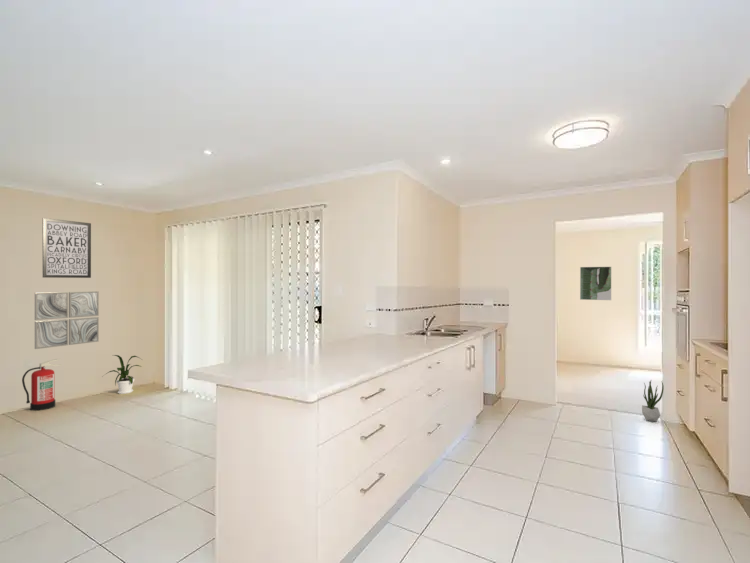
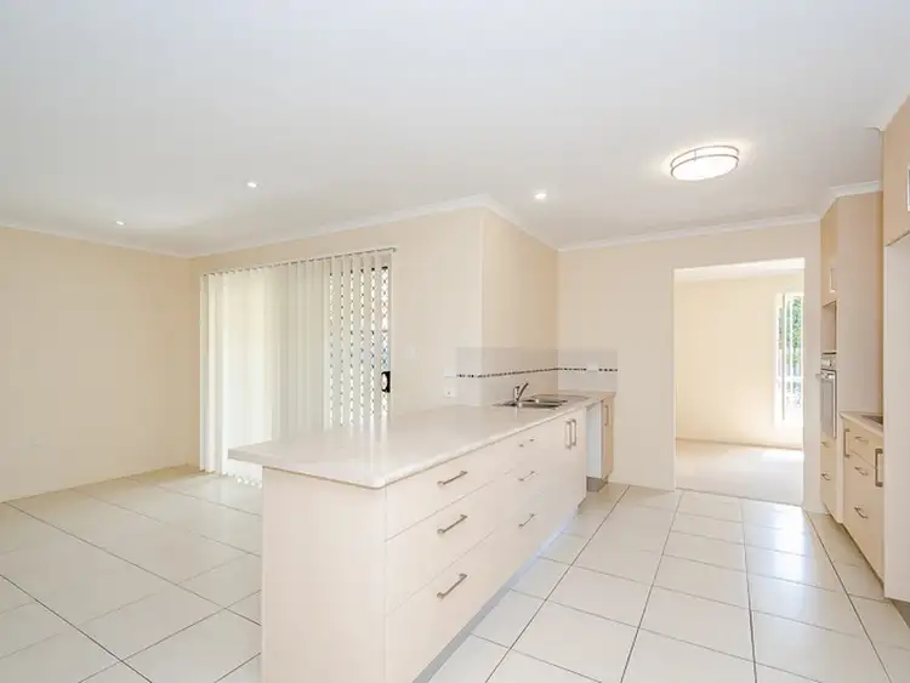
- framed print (595, 283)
- house plant (124, 373)
- wall art (67, 249)
- potted plant (652, 400)
- wall art (67, 319)
- fire extinguisher (43, 384)
